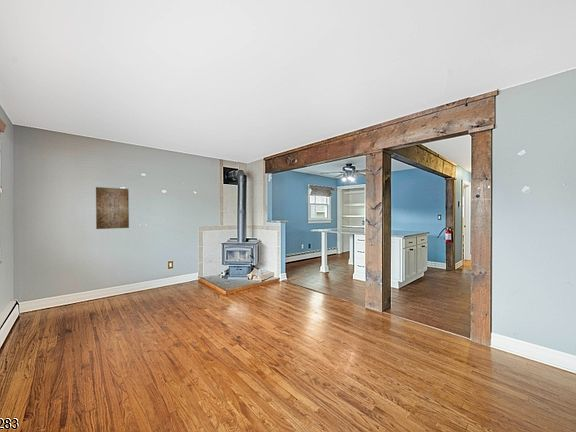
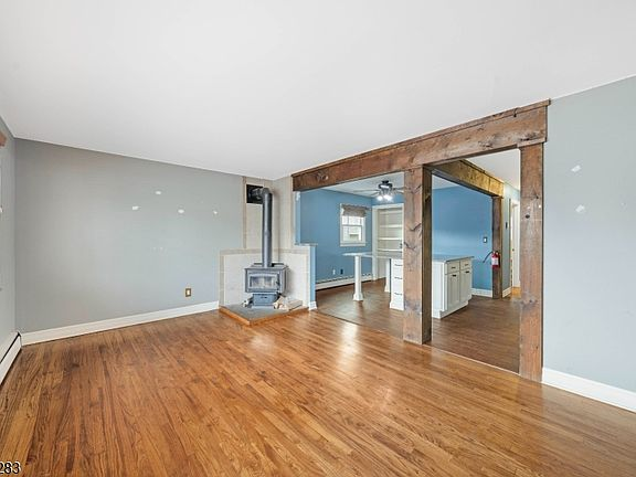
- wall art (112, 208)
